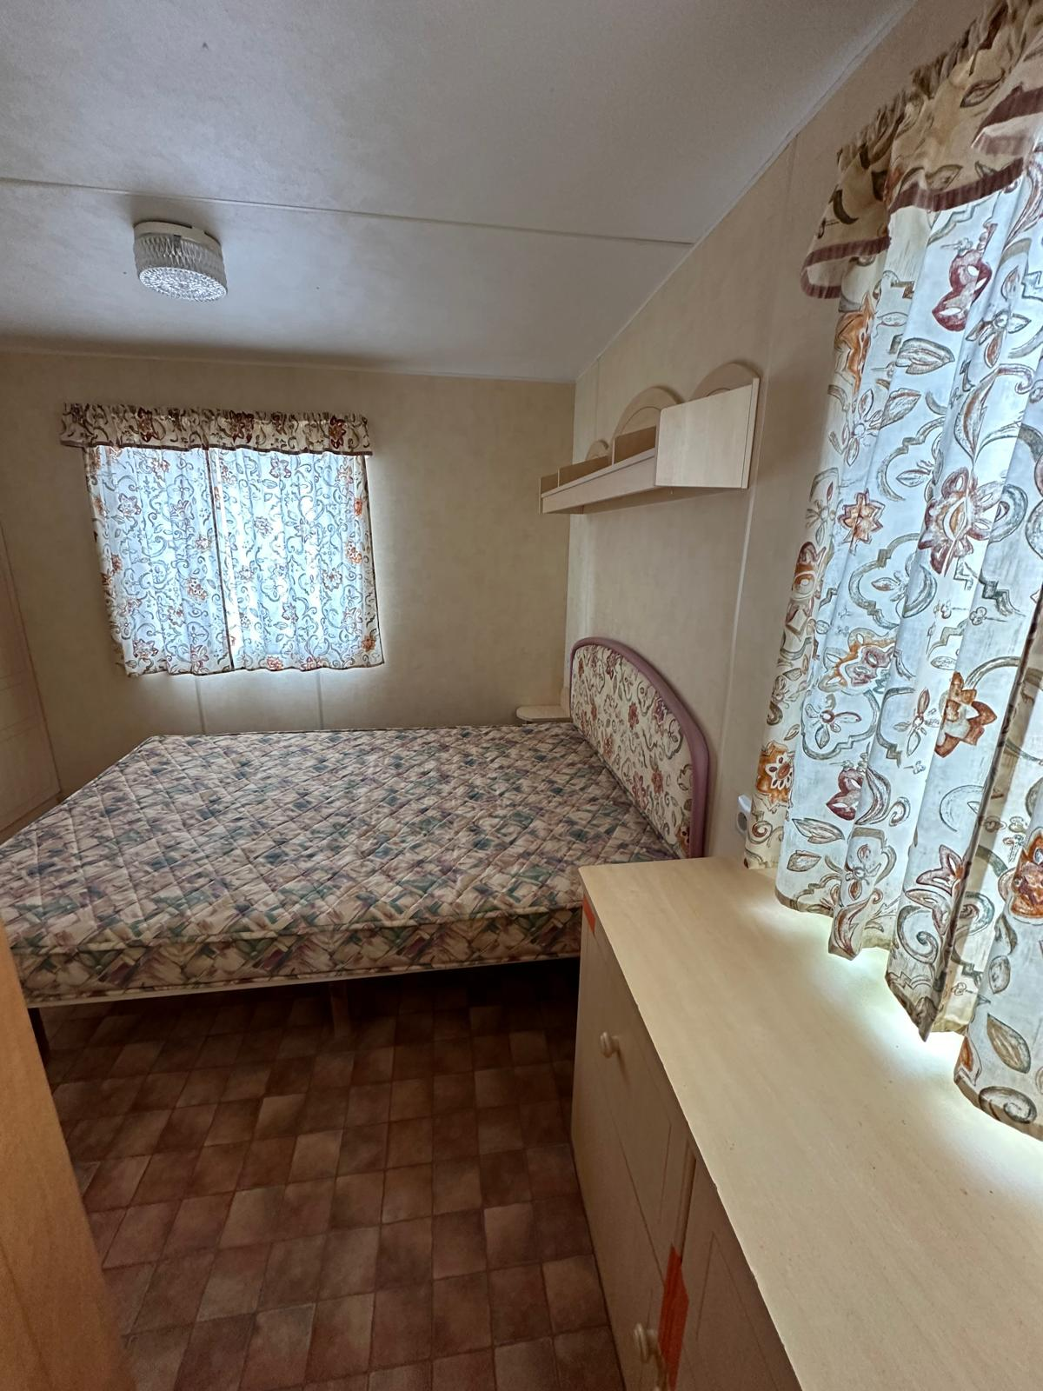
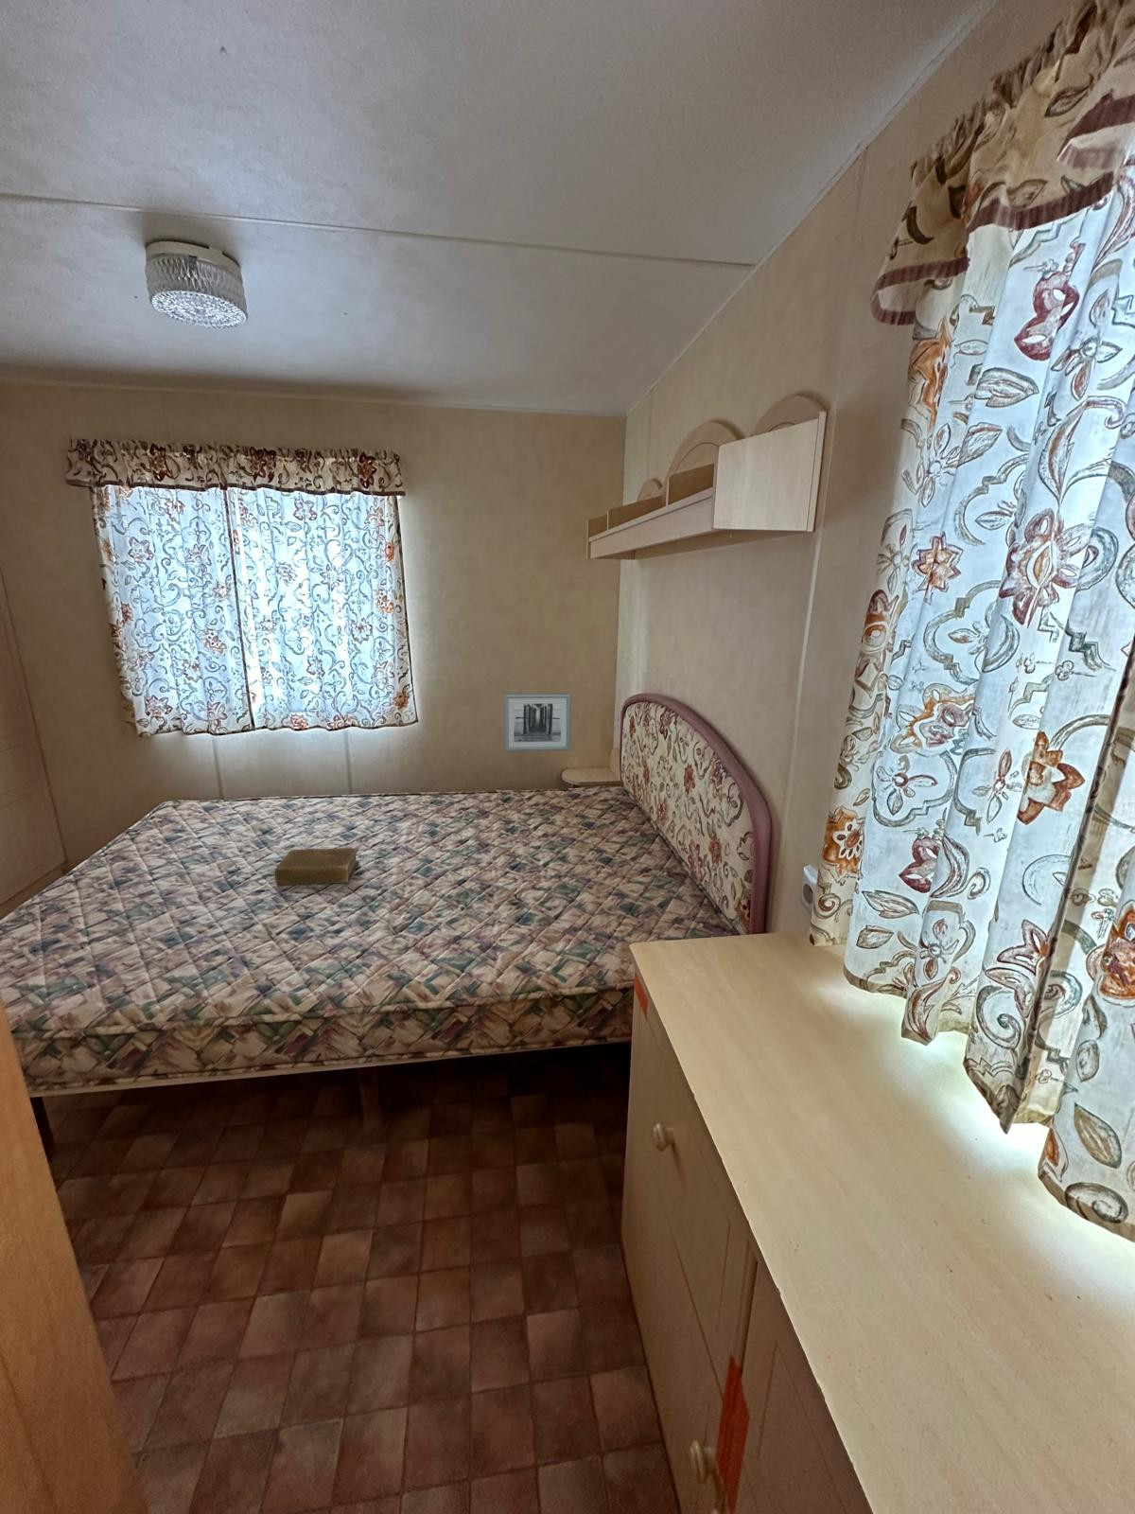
+ wall art (538, 722)
+ book (318, 865)
